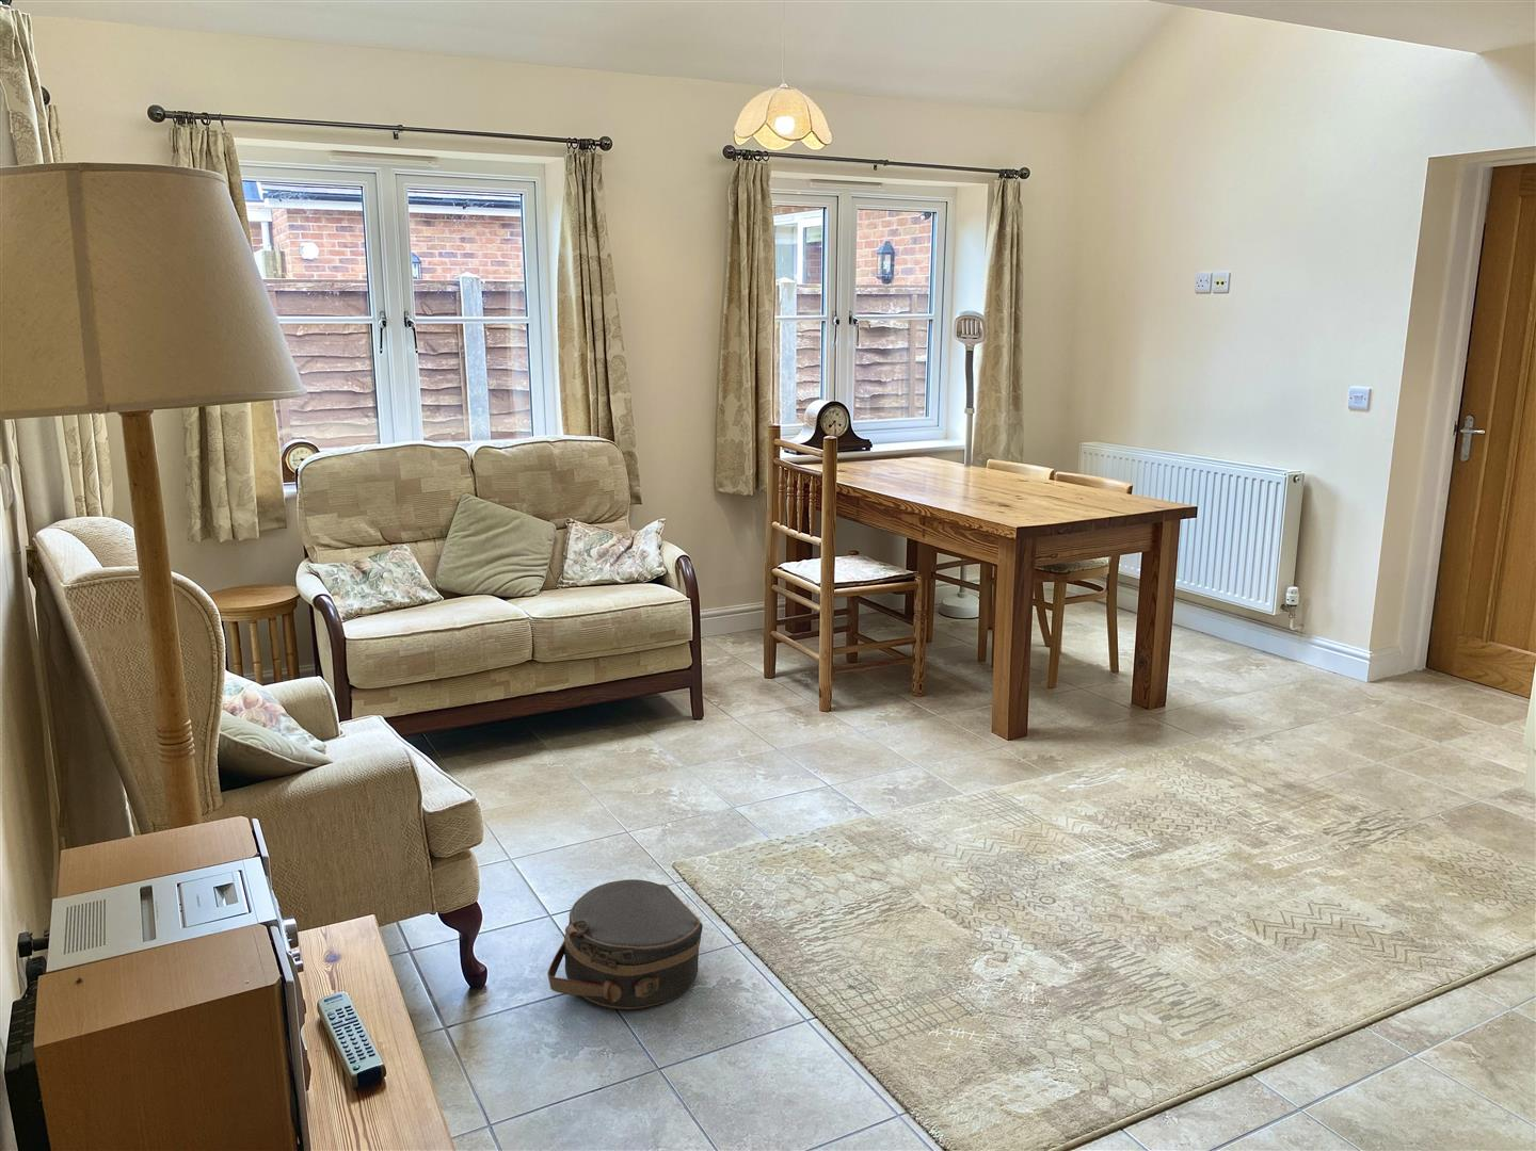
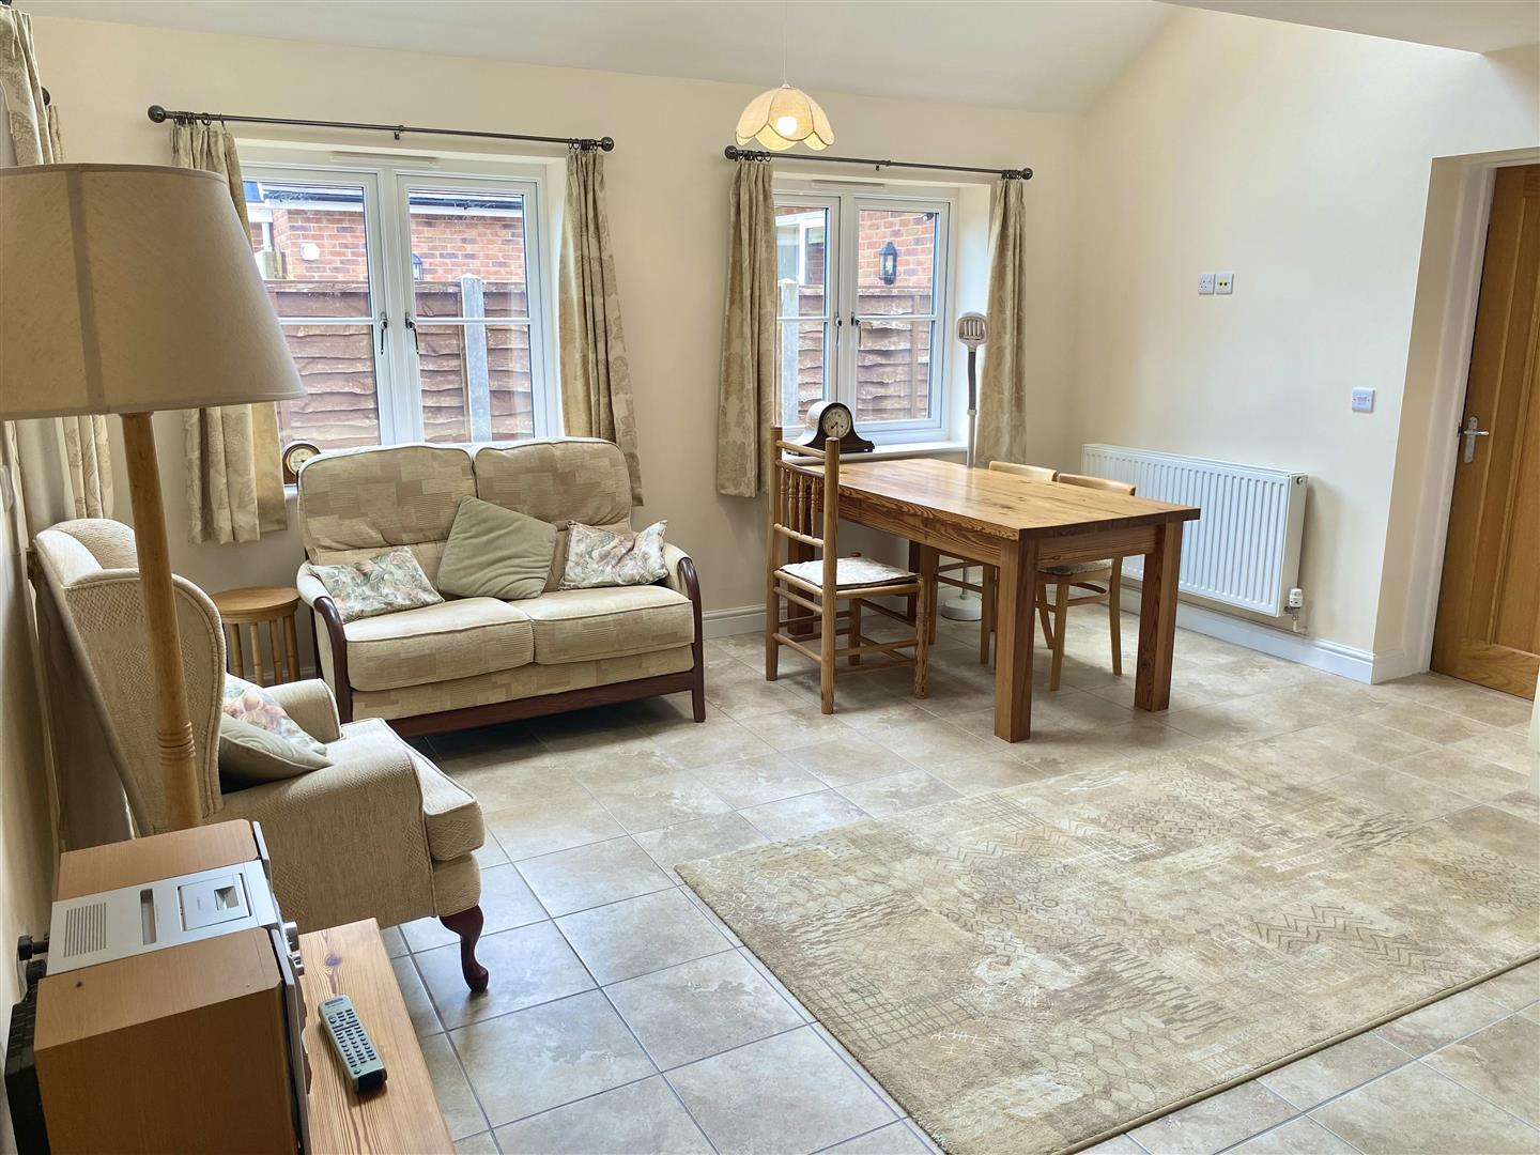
- hat box (619, 944)
